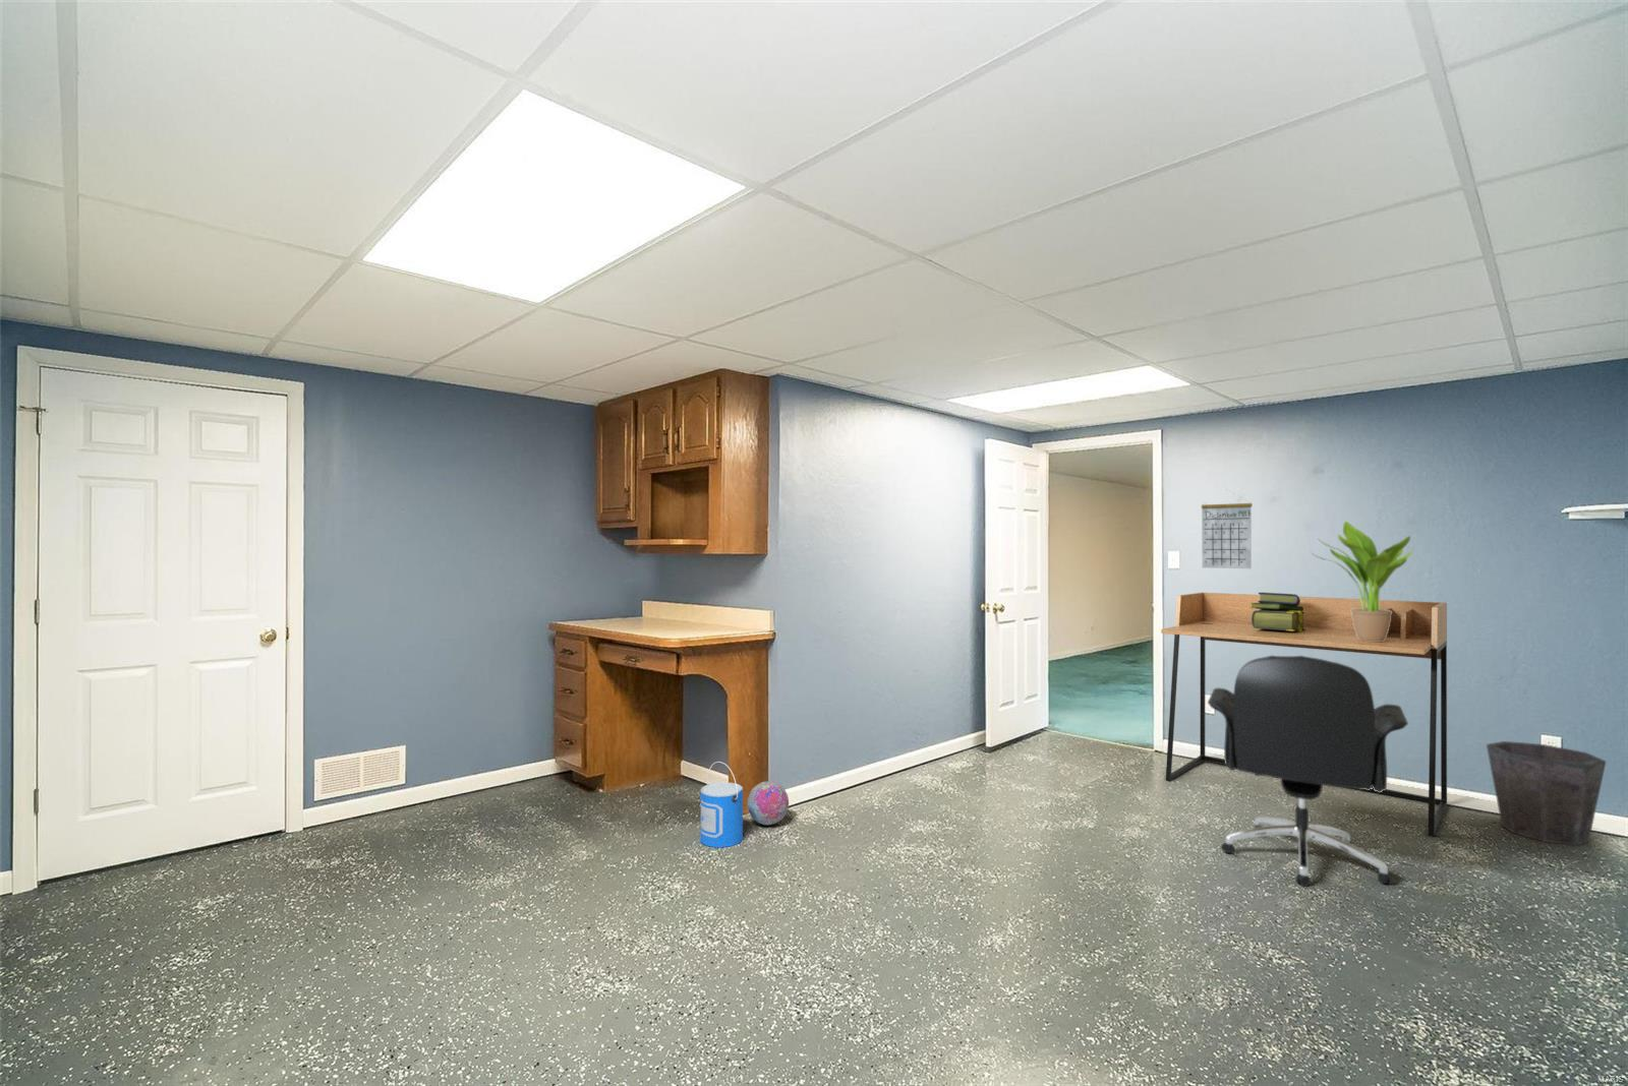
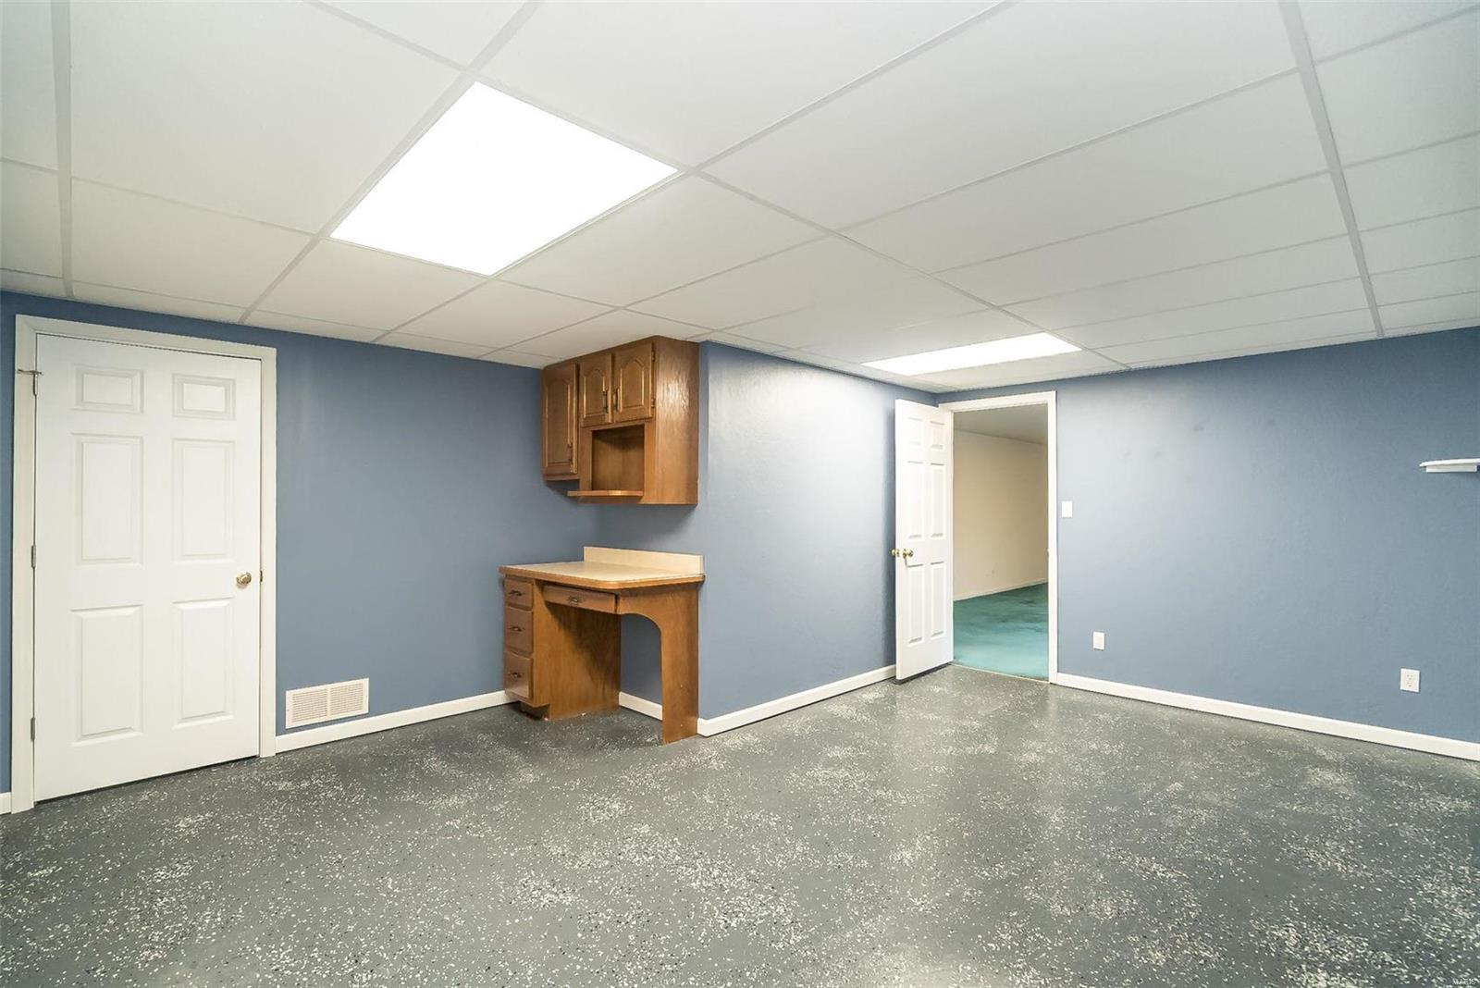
- stack of books (1276, 610)
- desk (1306, 647)
- office chair (1302, 755)
- bucket (721, 800)
- decorative ball (767, 802)
- potted plant (1359, 578)
- calendar (1226, 527)
- waste bin (1543, 793)
